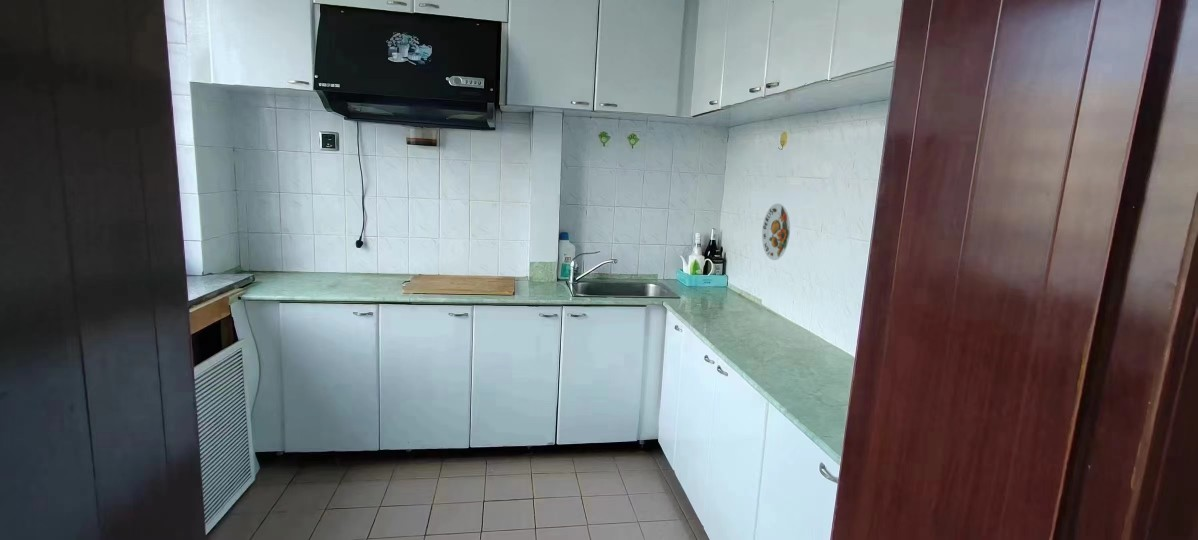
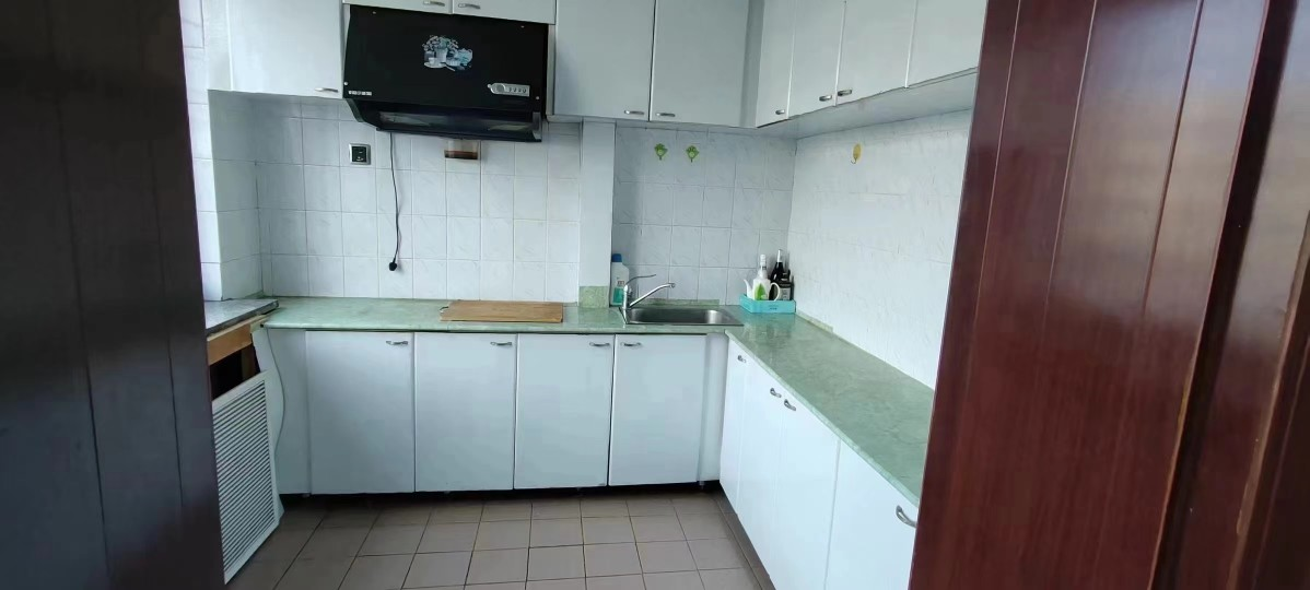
- decorative plate (776, 231)
